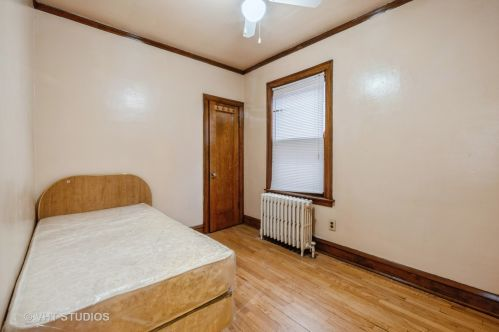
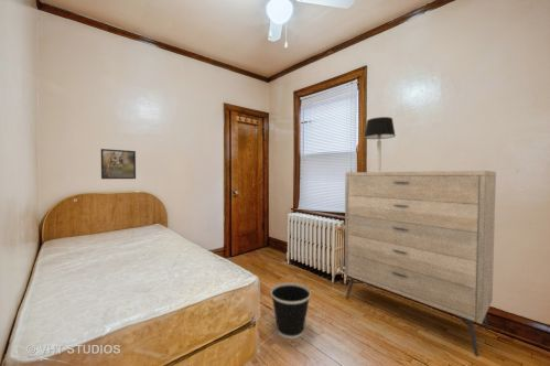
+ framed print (118, 164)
+ table lamp (378, 146)
+ wastebasket (290, 311)
+ dresser (410, 243)
